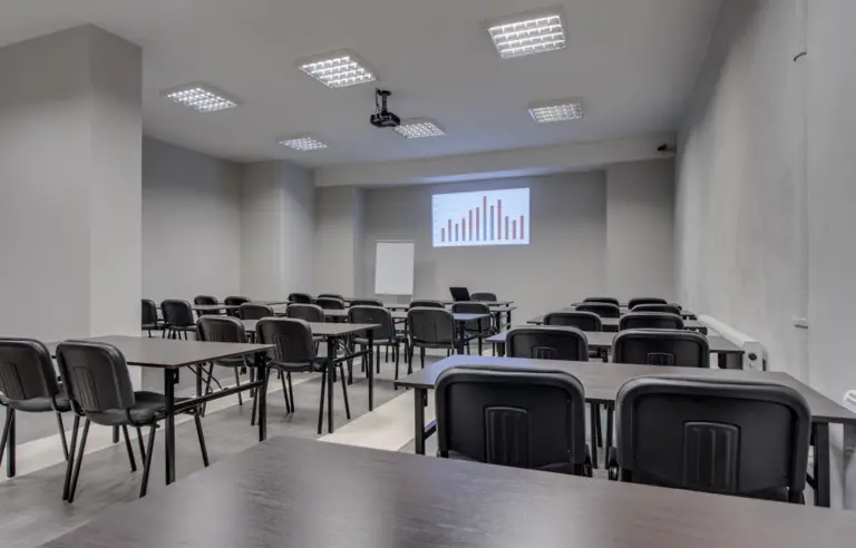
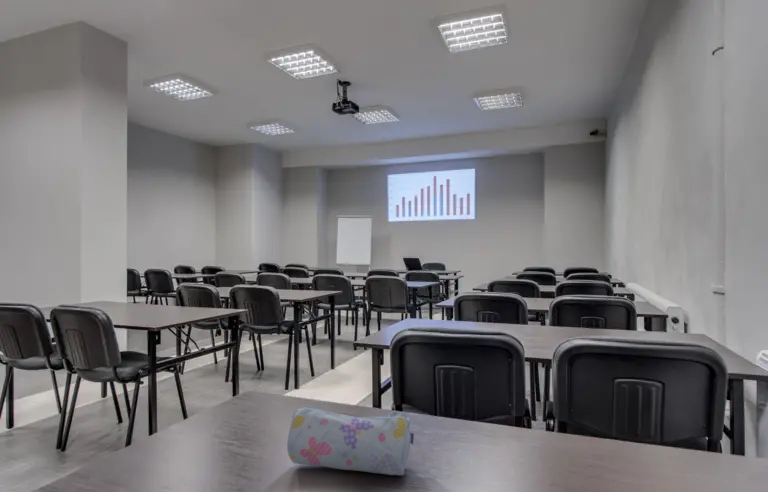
+ pencil case (350, 439)
